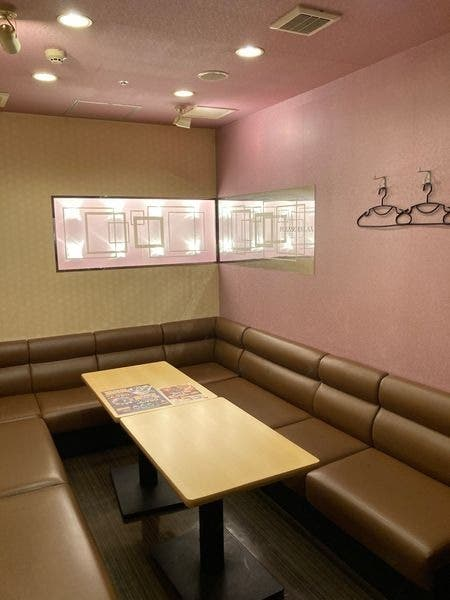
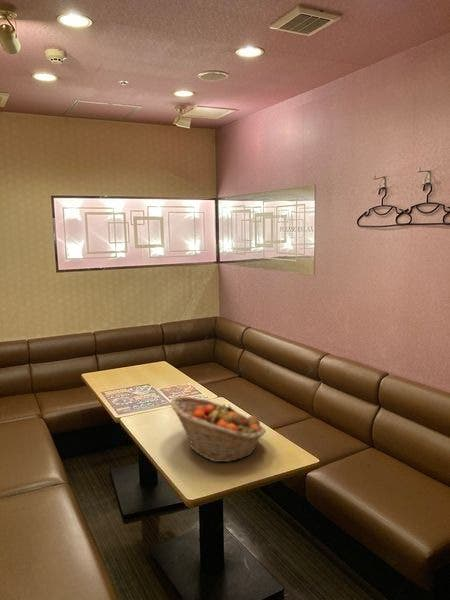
+ fruit basket (217, 424)
